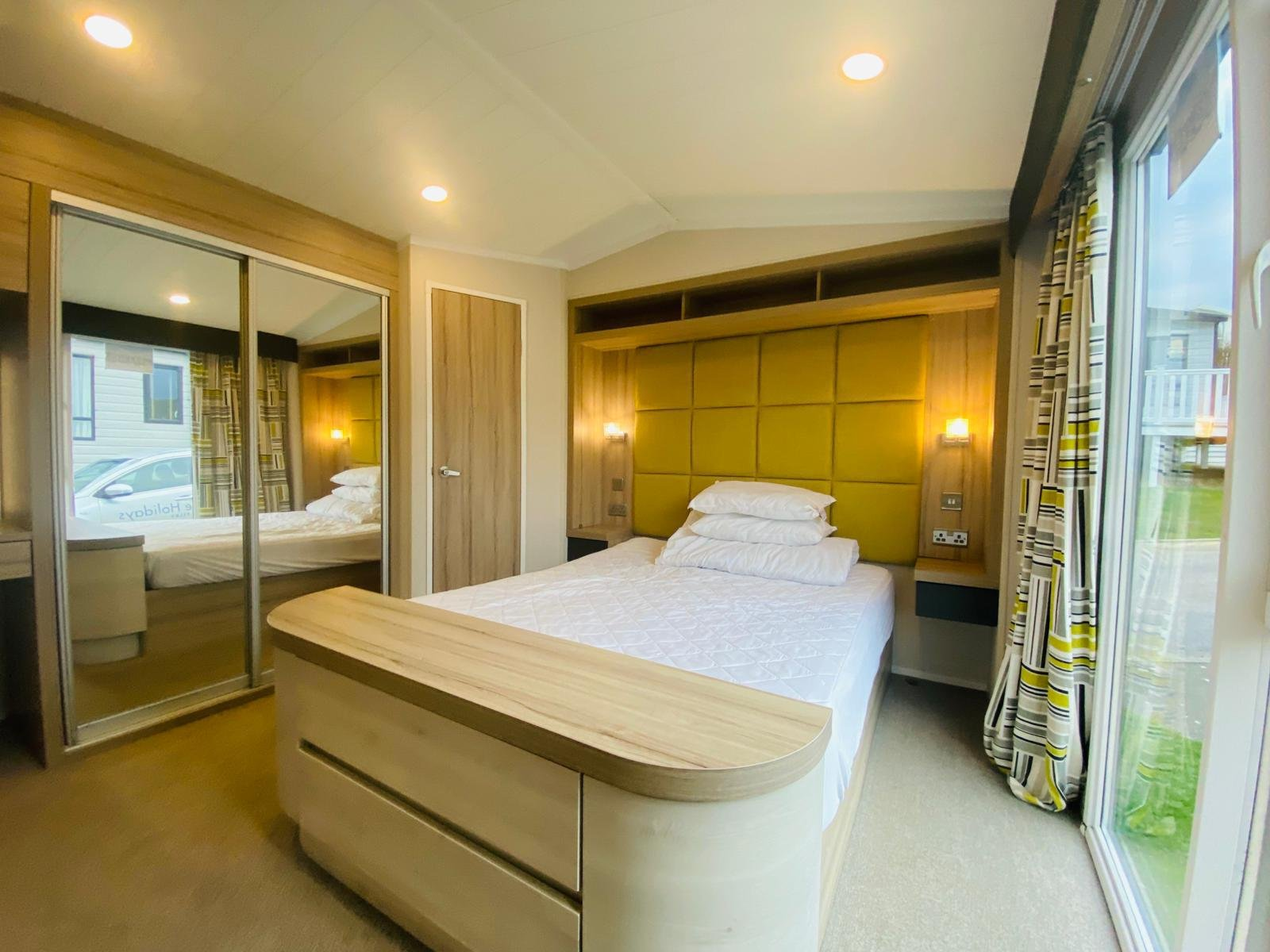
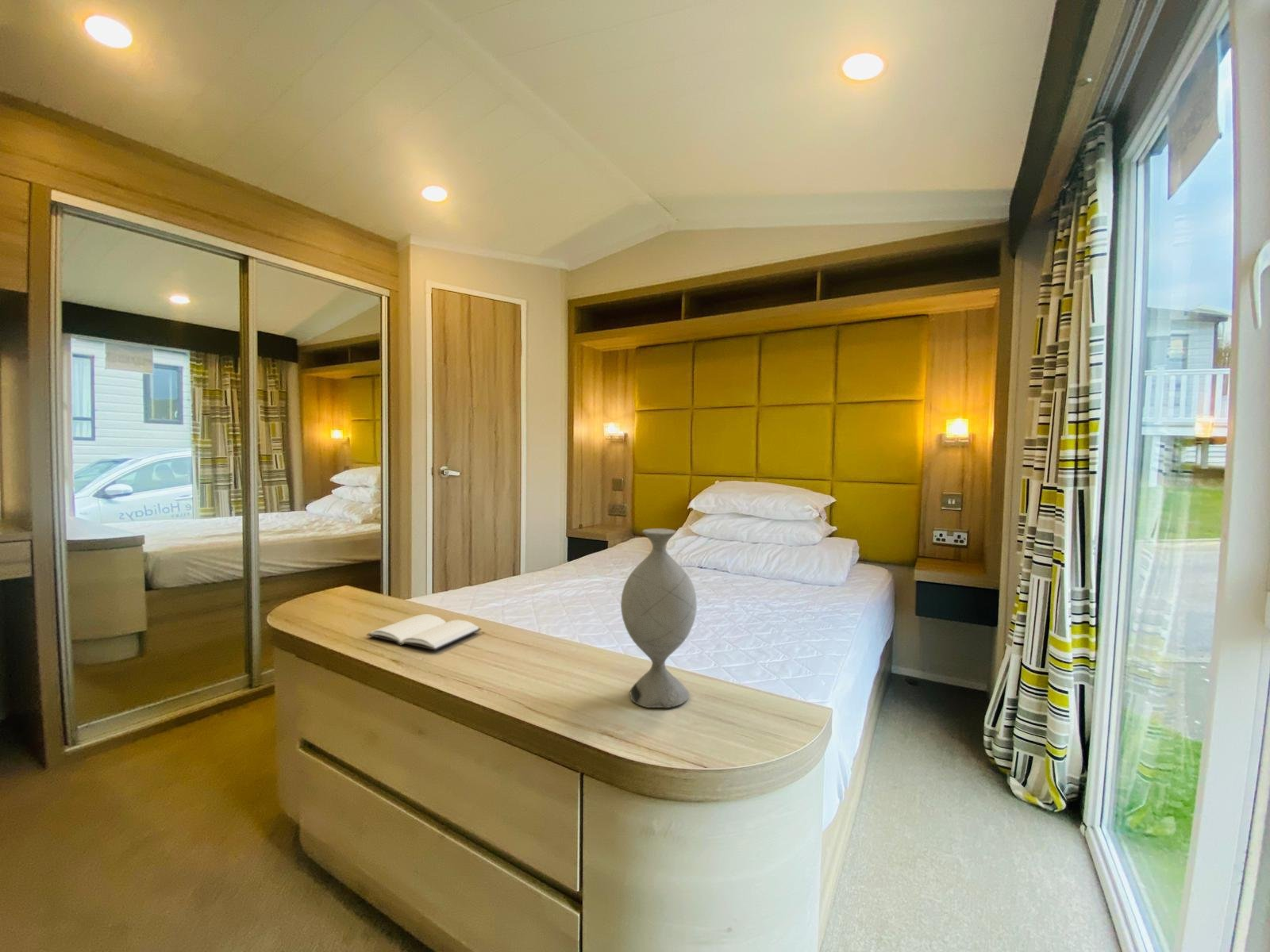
+ decorative vase (658, 613)
+ book (425, 630)
